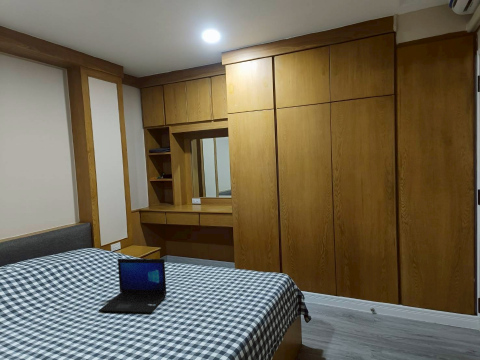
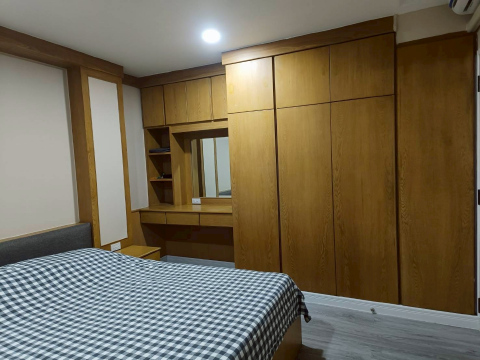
- laptop (133, 284)
